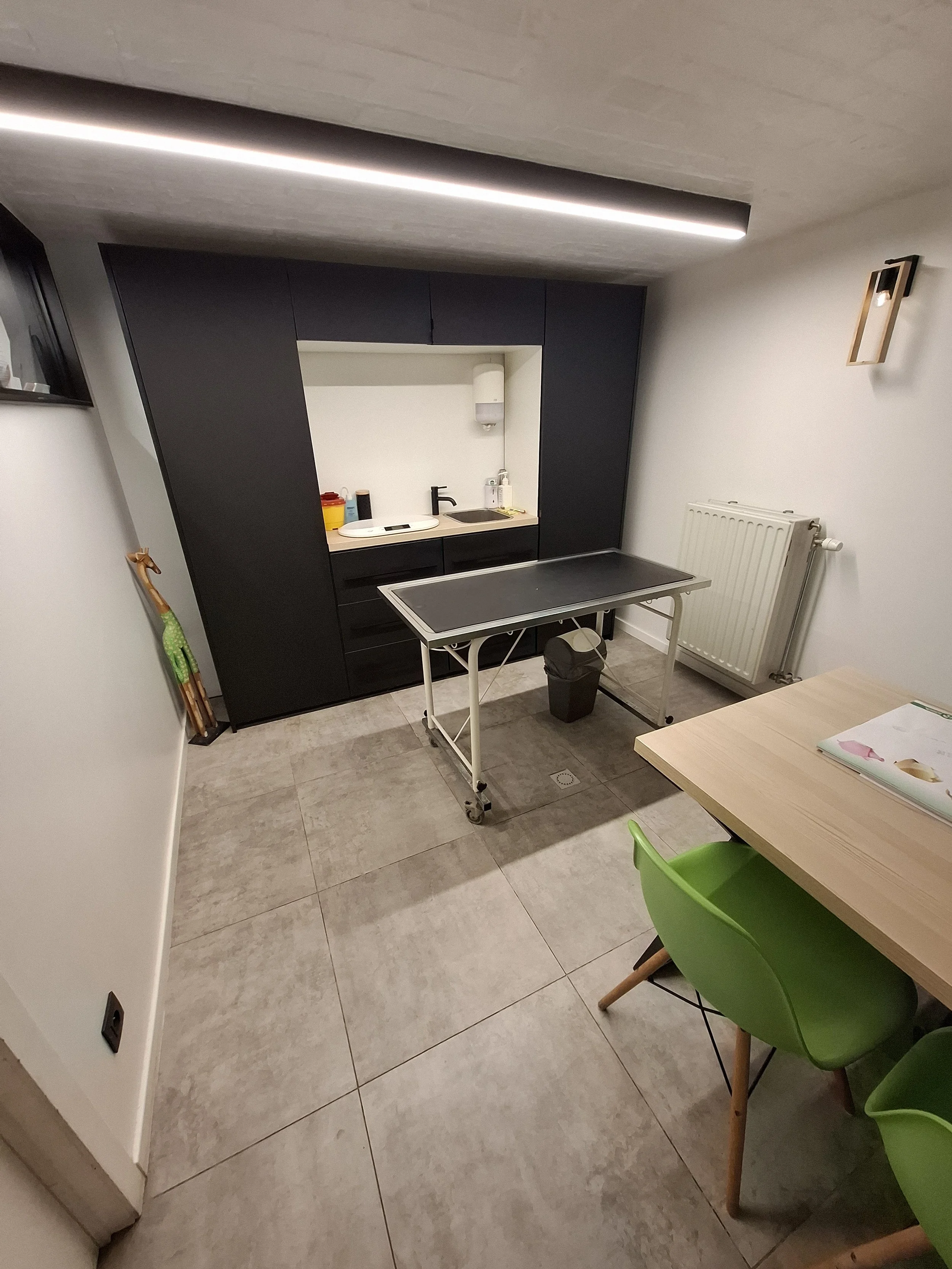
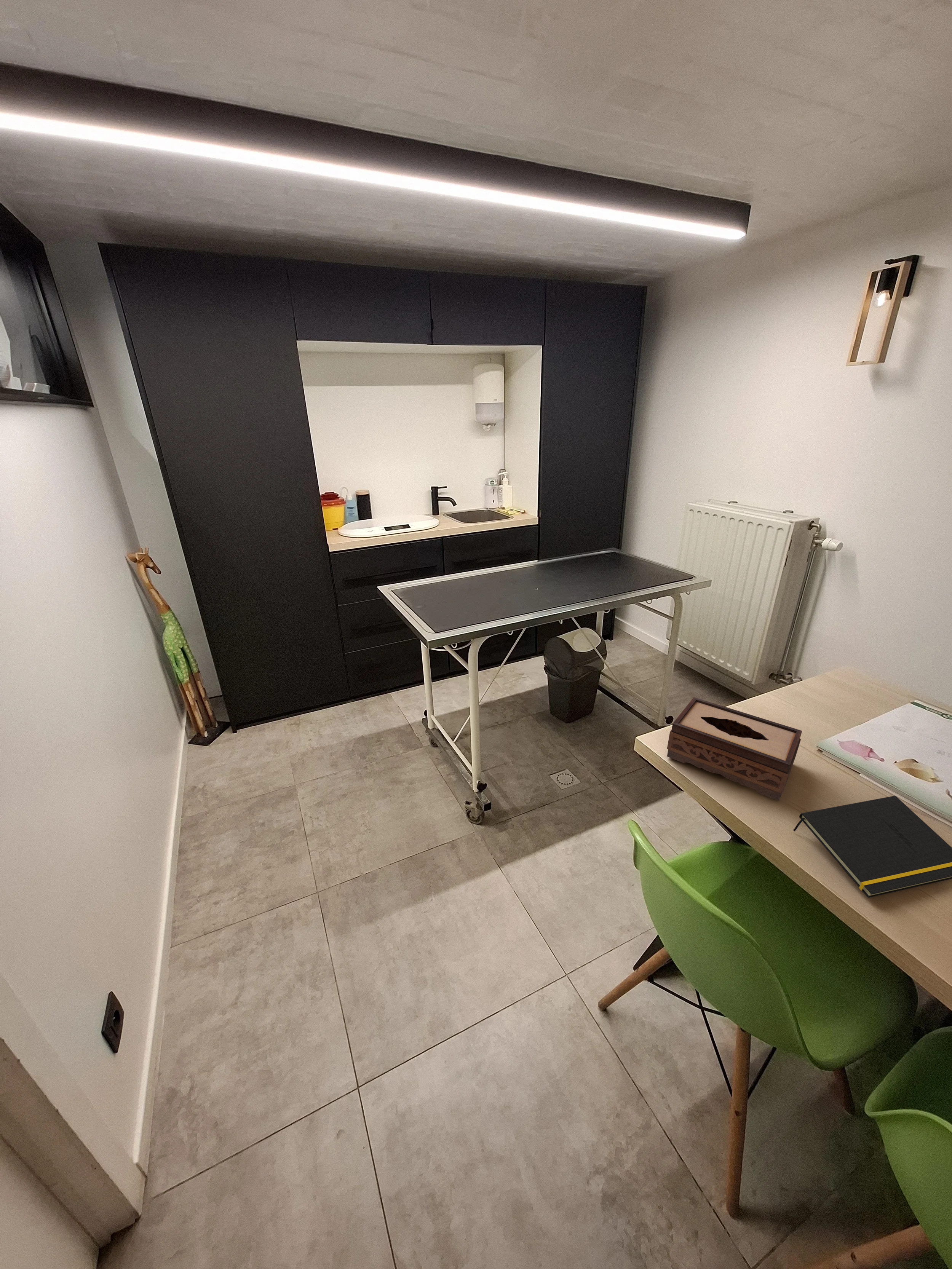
+ notepad (883, 842)
+ tissue box (732, 744)
